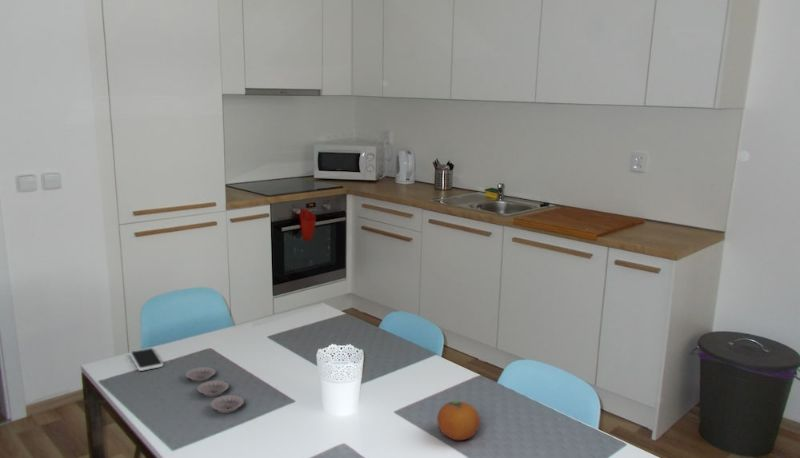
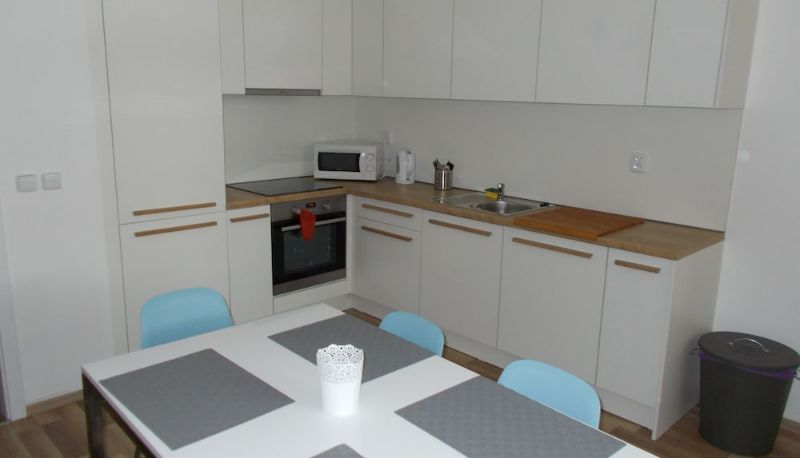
- smartphone (146, 359)
- plate (213, 389)
- fruit (458, 420)
